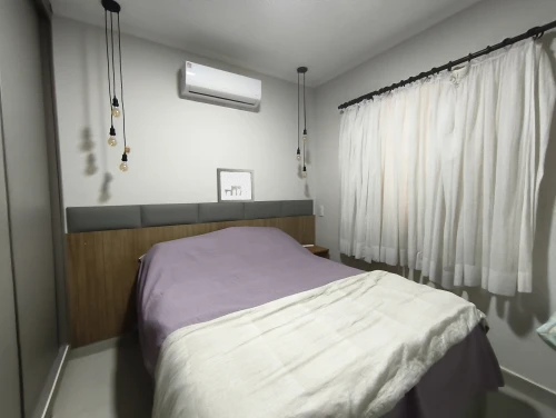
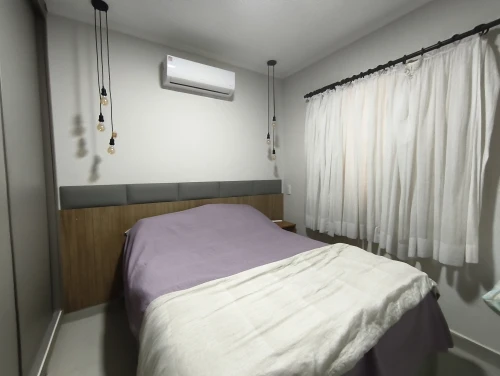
- wall art (236, 186)
